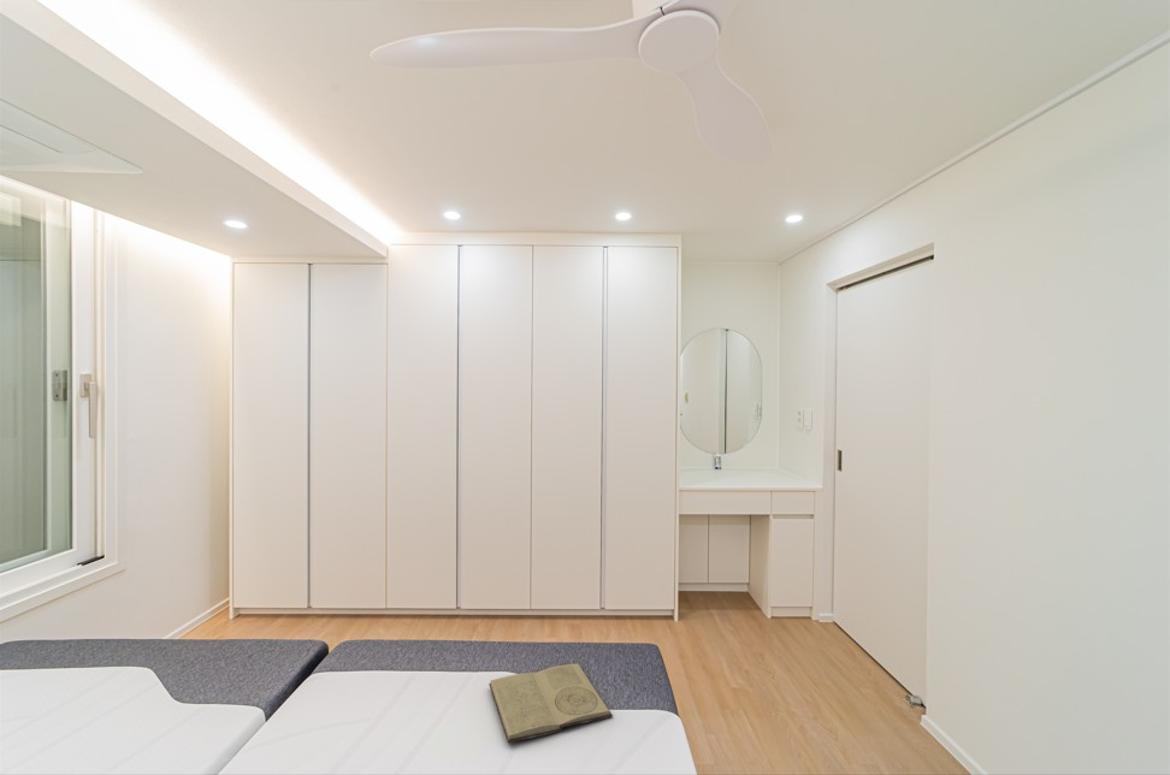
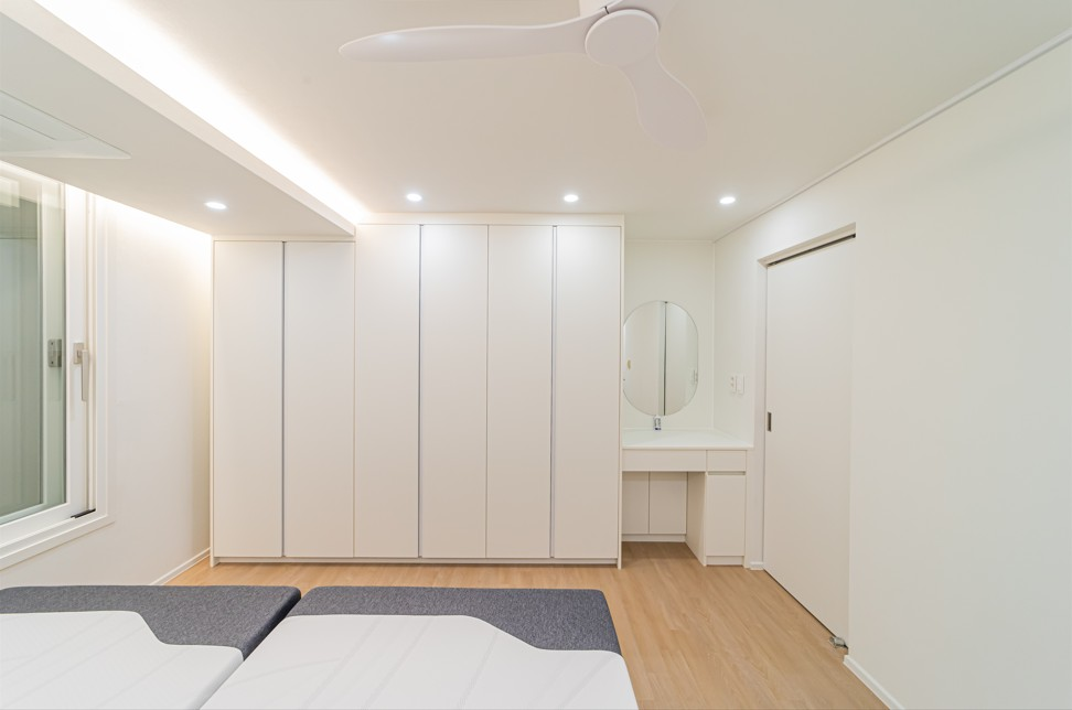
- book (548, 697)
